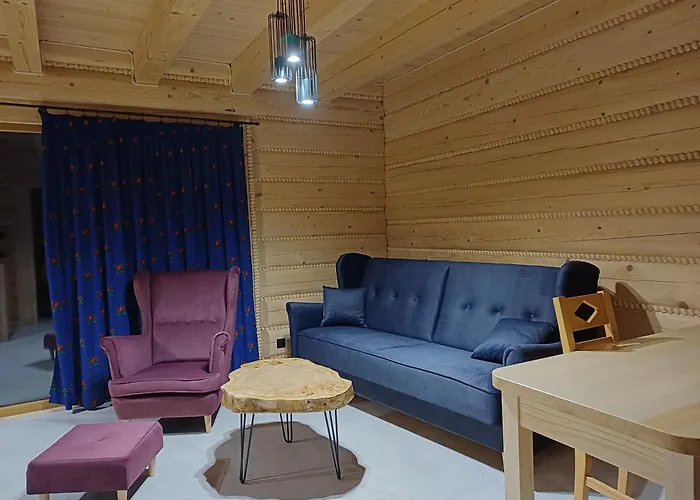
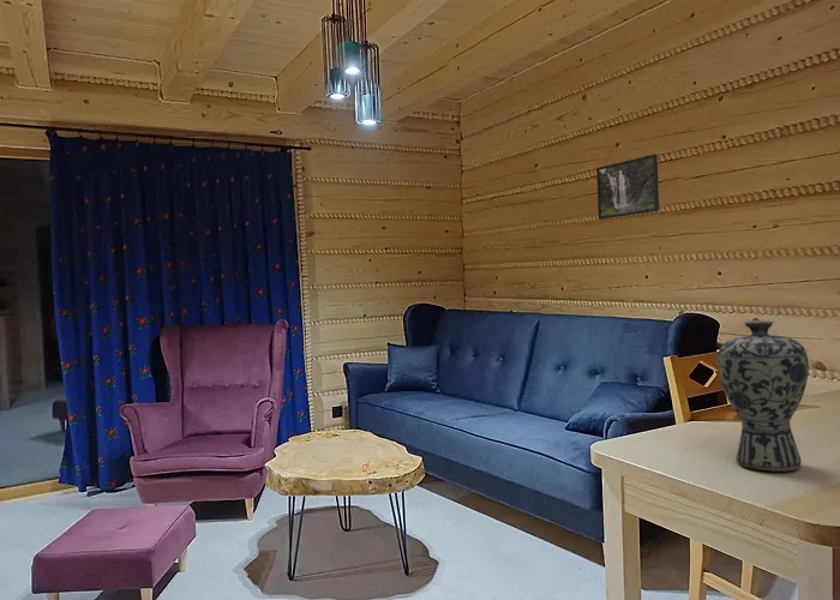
+ vase (762, 392)
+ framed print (625, 188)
